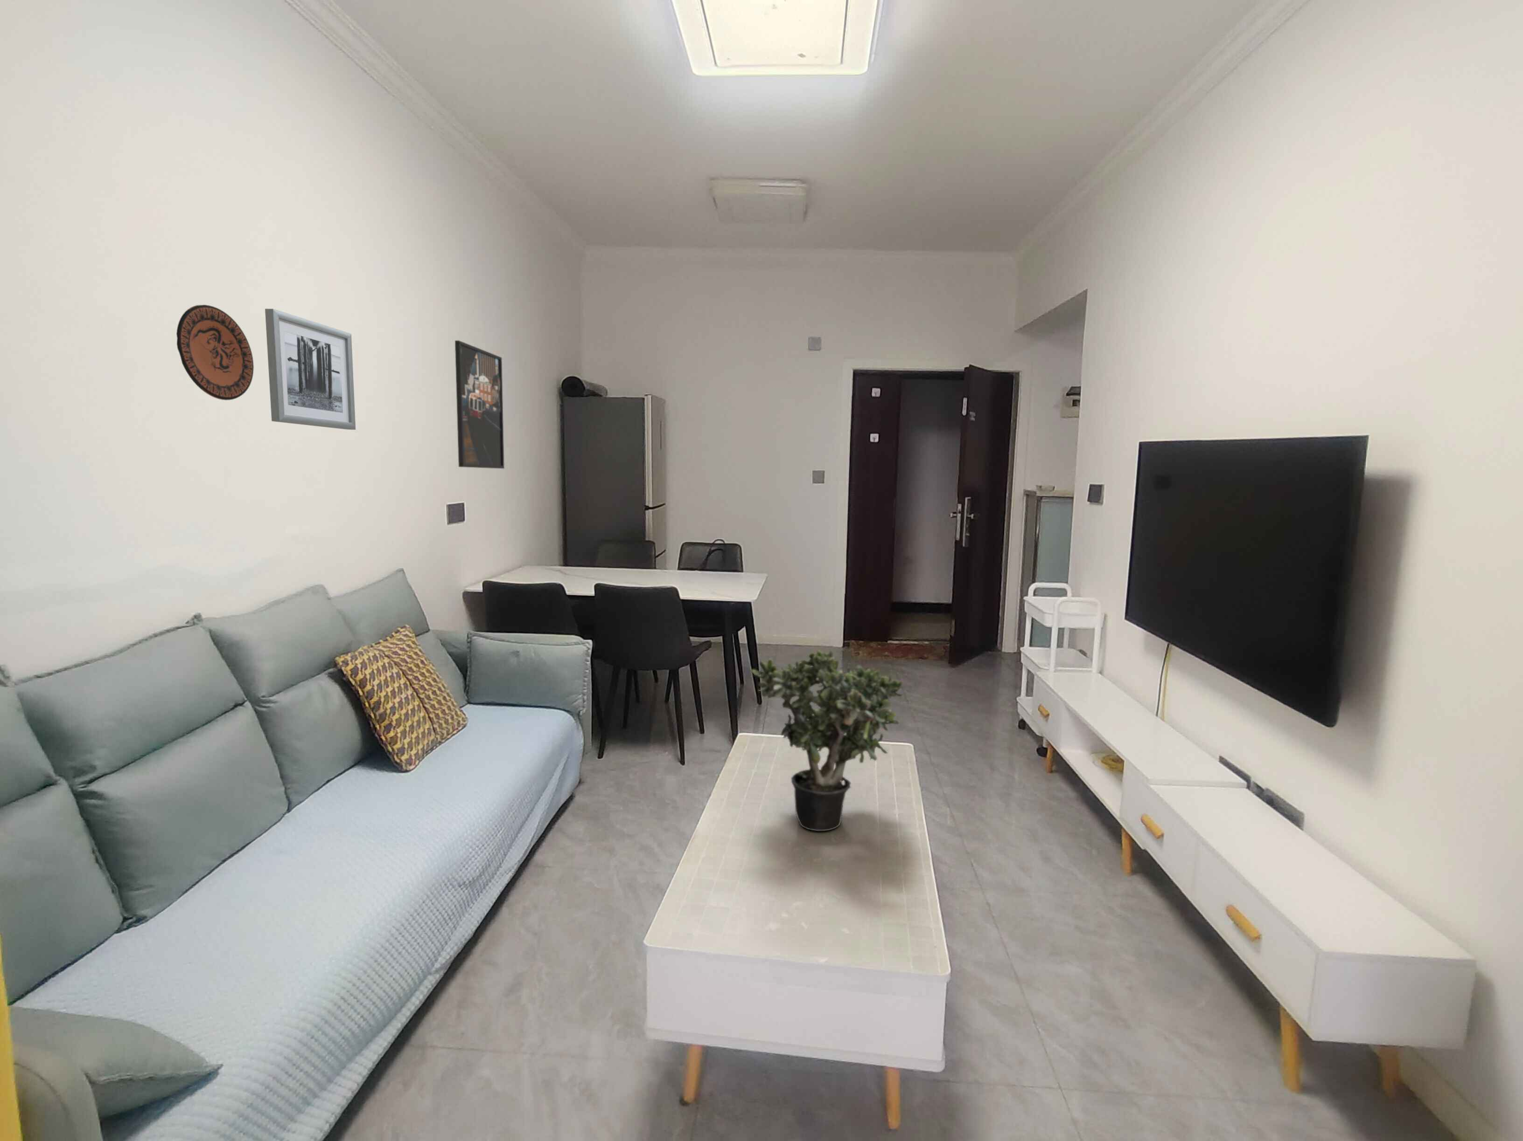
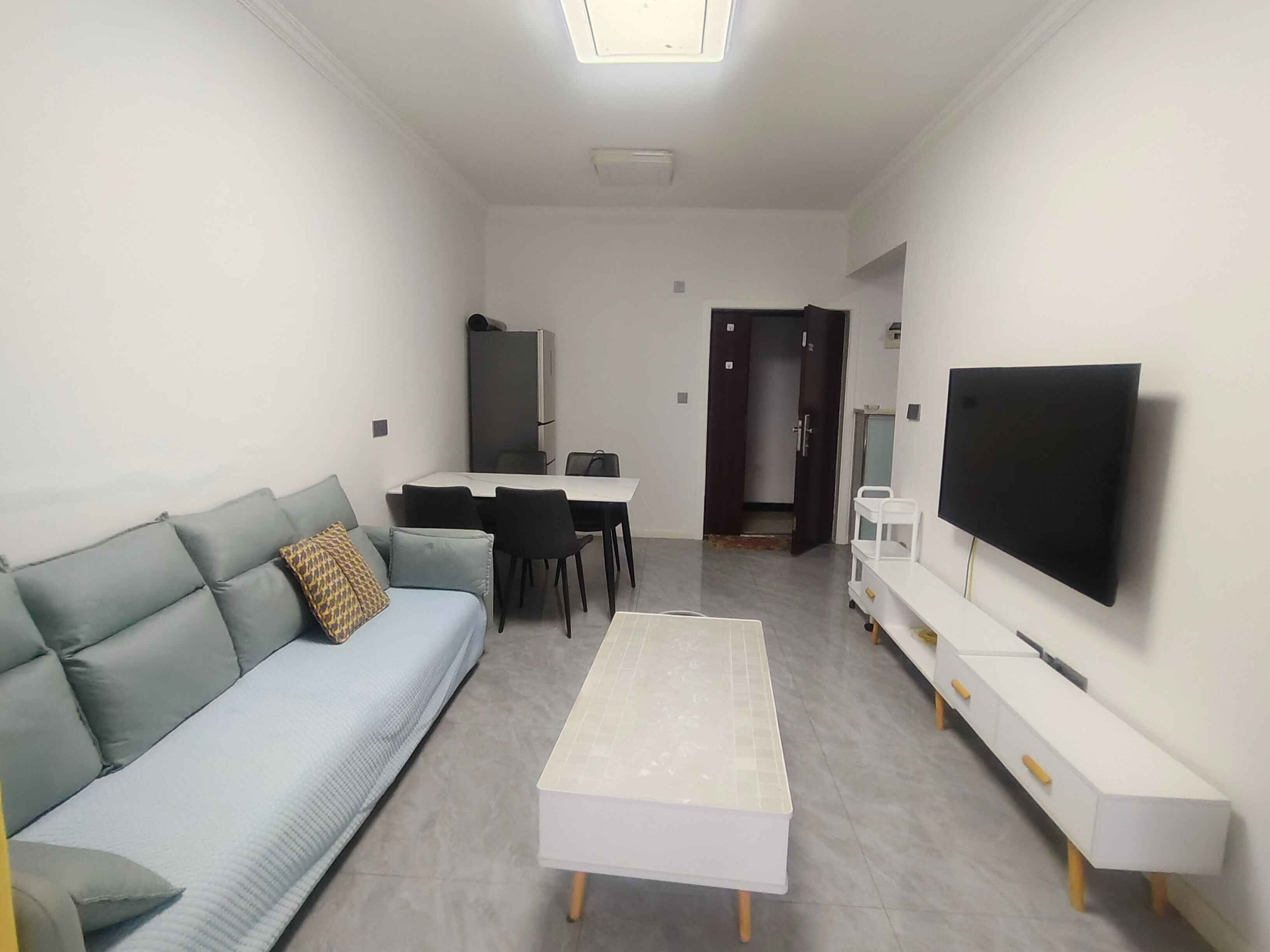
- decorative plate (216, 354)
- wall art (314, 374)
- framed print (481, 409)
- potted plant (829, 739)
